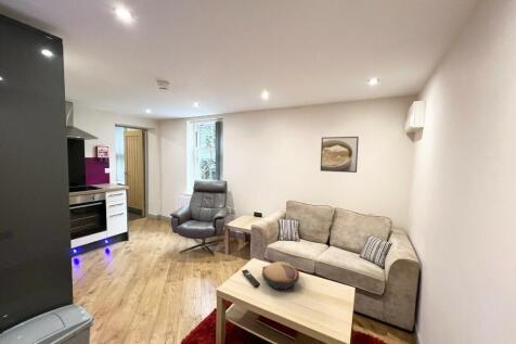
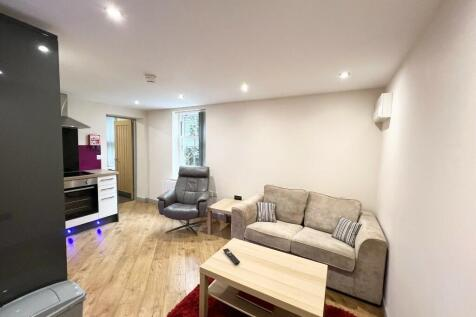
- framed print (338, 154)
- decorative bowl (280, 272)
